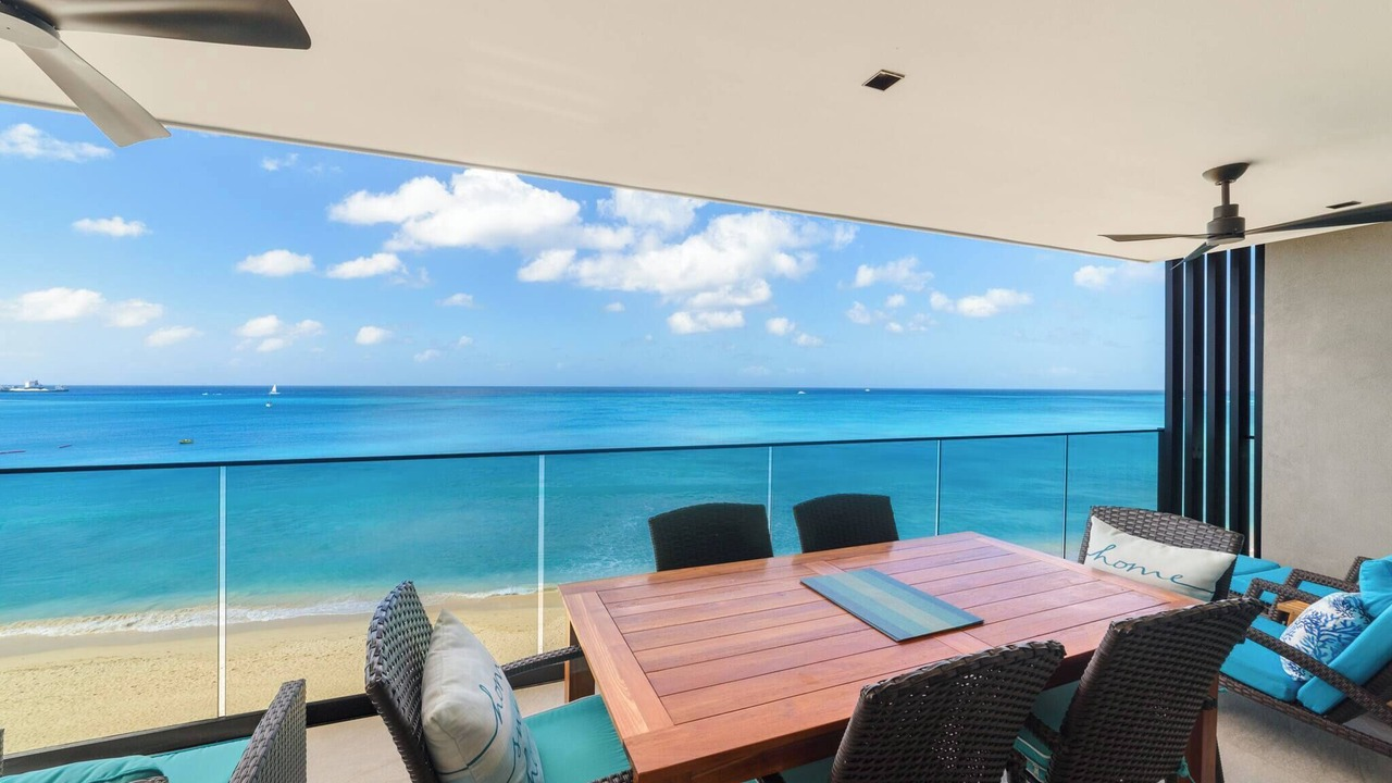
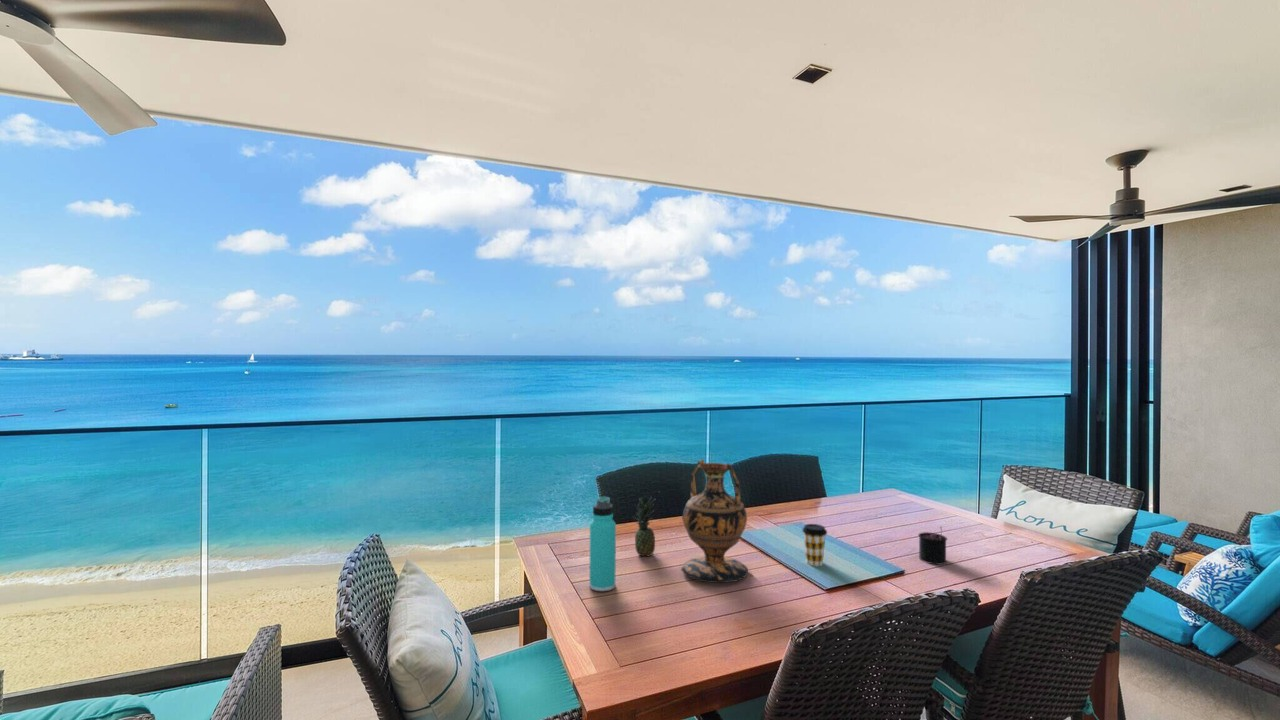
+ vase (714, 516)
+ fruit (644, 525)
+ coffee cup (814, 545)
+ thermos bottle (602, 542)
+ candle (932, 542)
